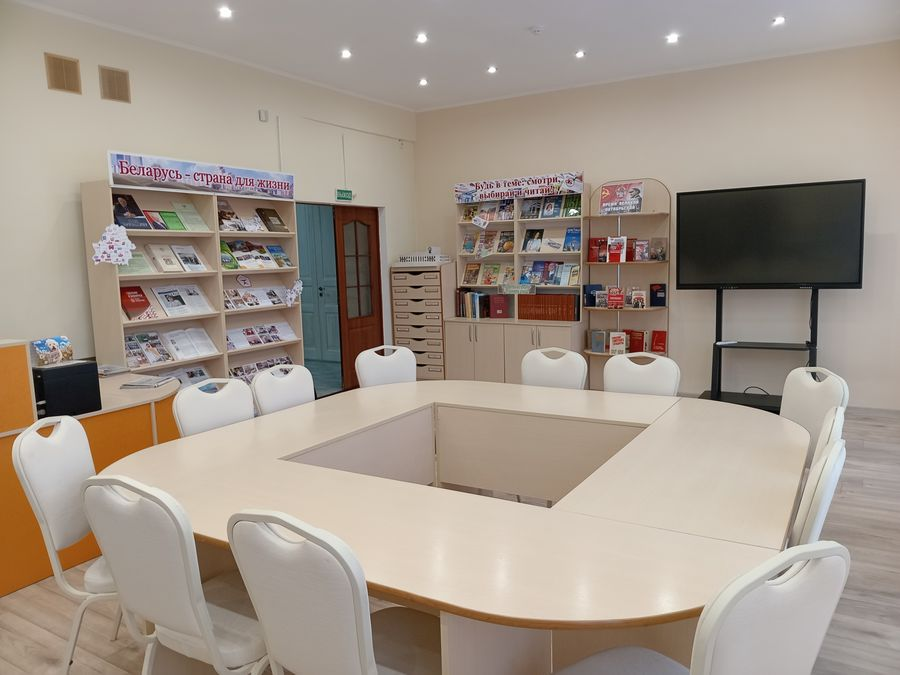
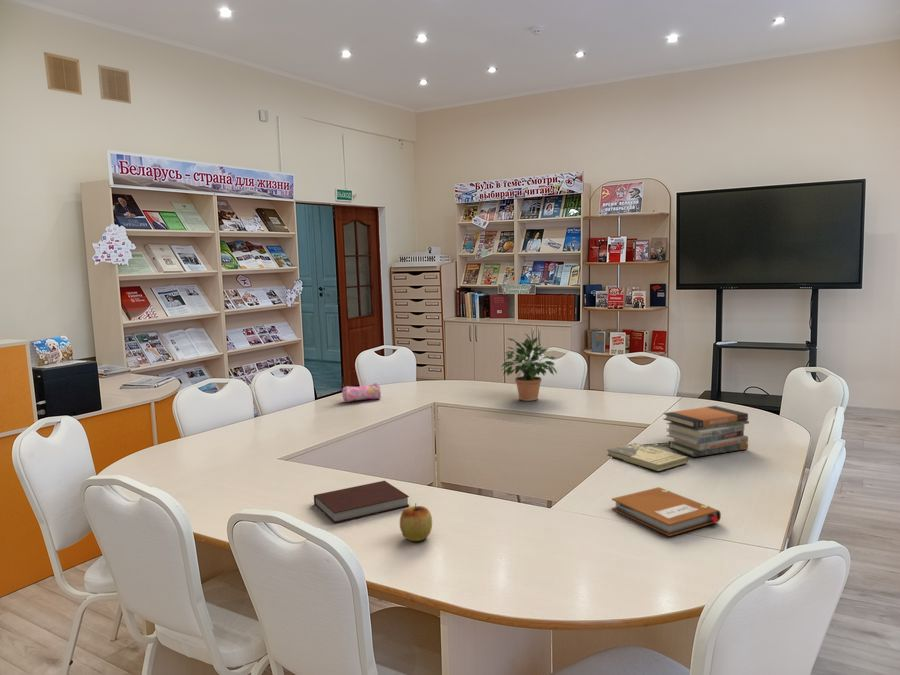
+ potted plant (526, 367)
+ pencil case (362, 392)
+ notebook (666, 509)
+ notebook (361, 500)
+ book (646, 455)
+ apple (415, 520)
+ book stack (705, 430)
